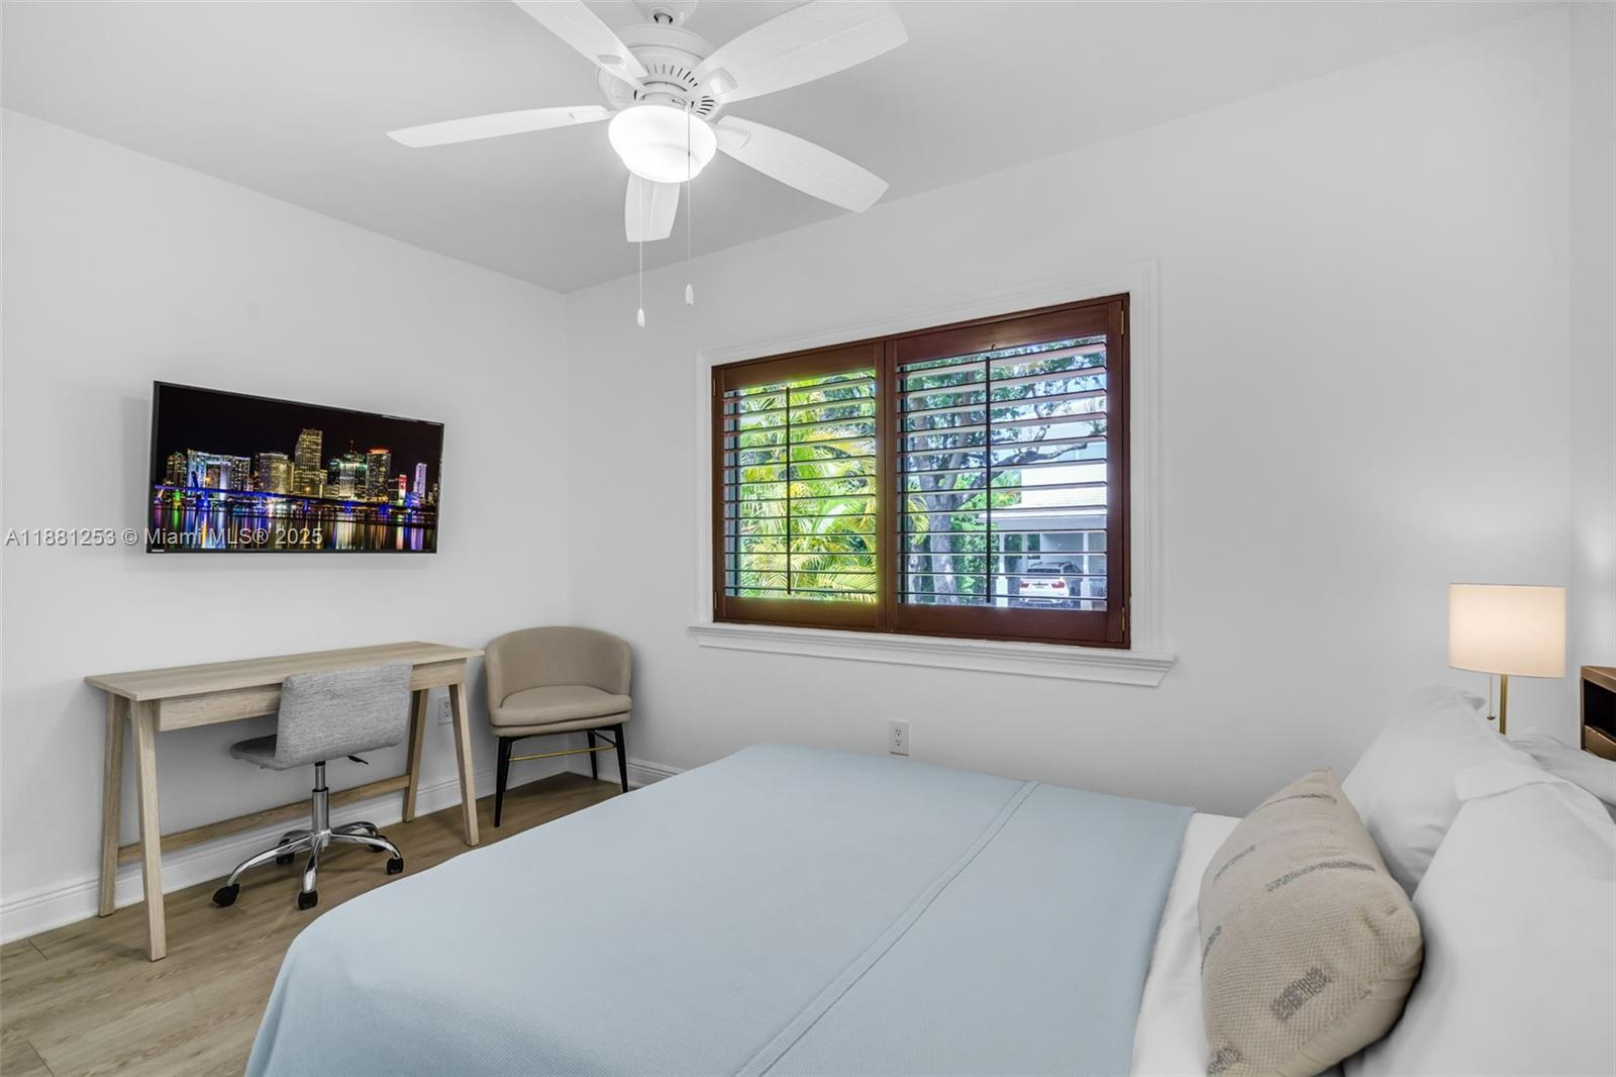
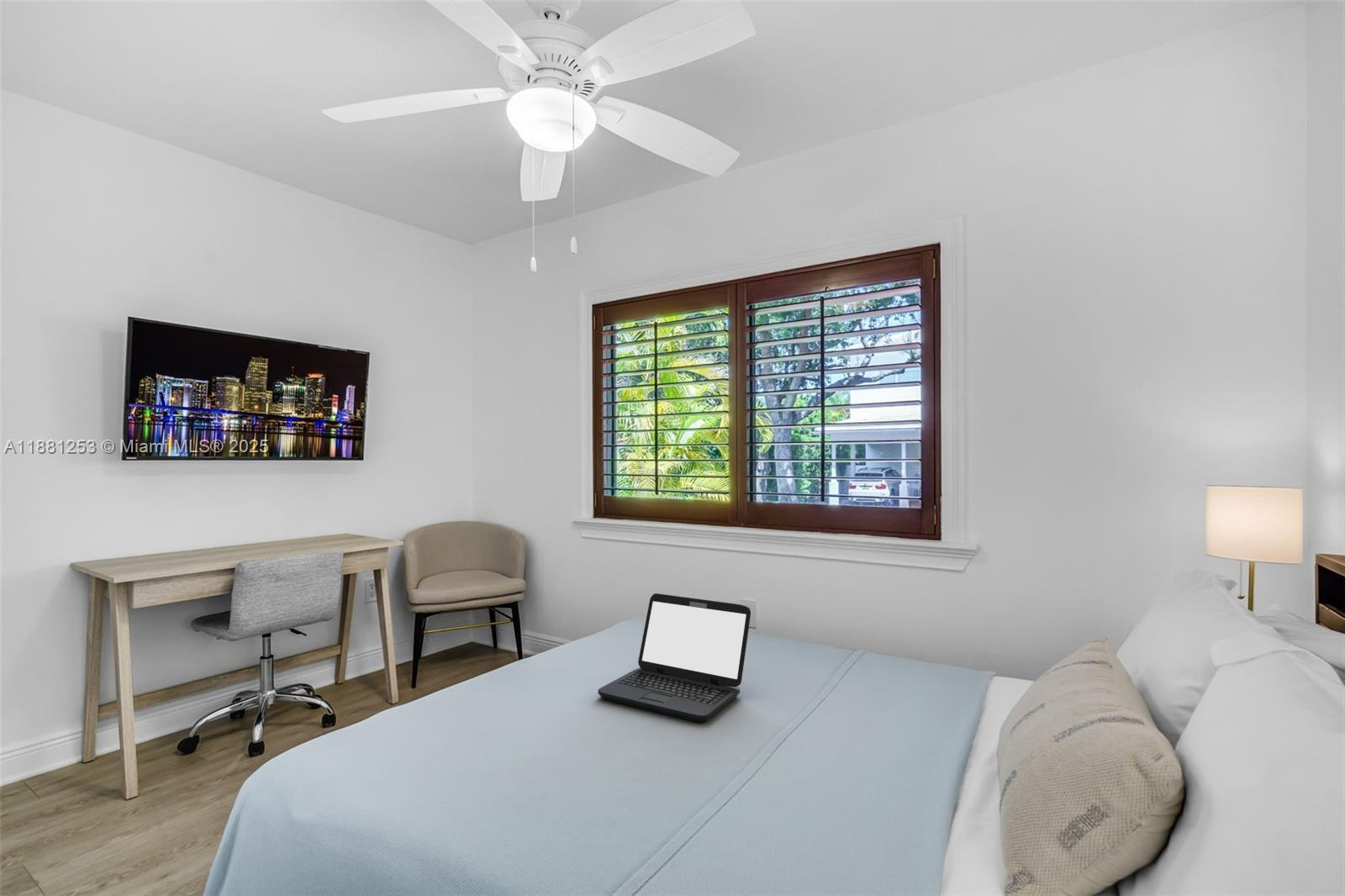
+ laptop (675, 651)
